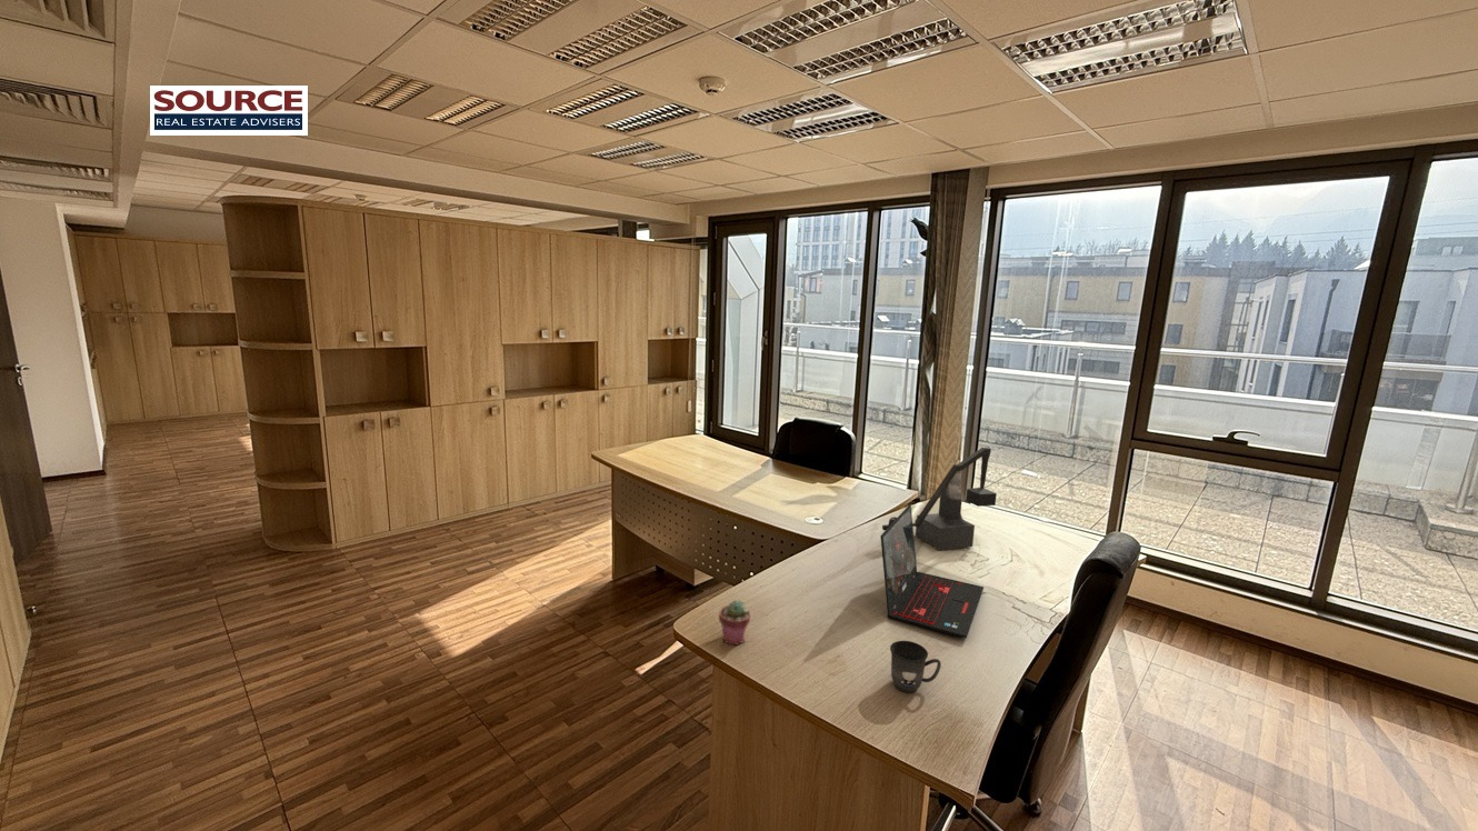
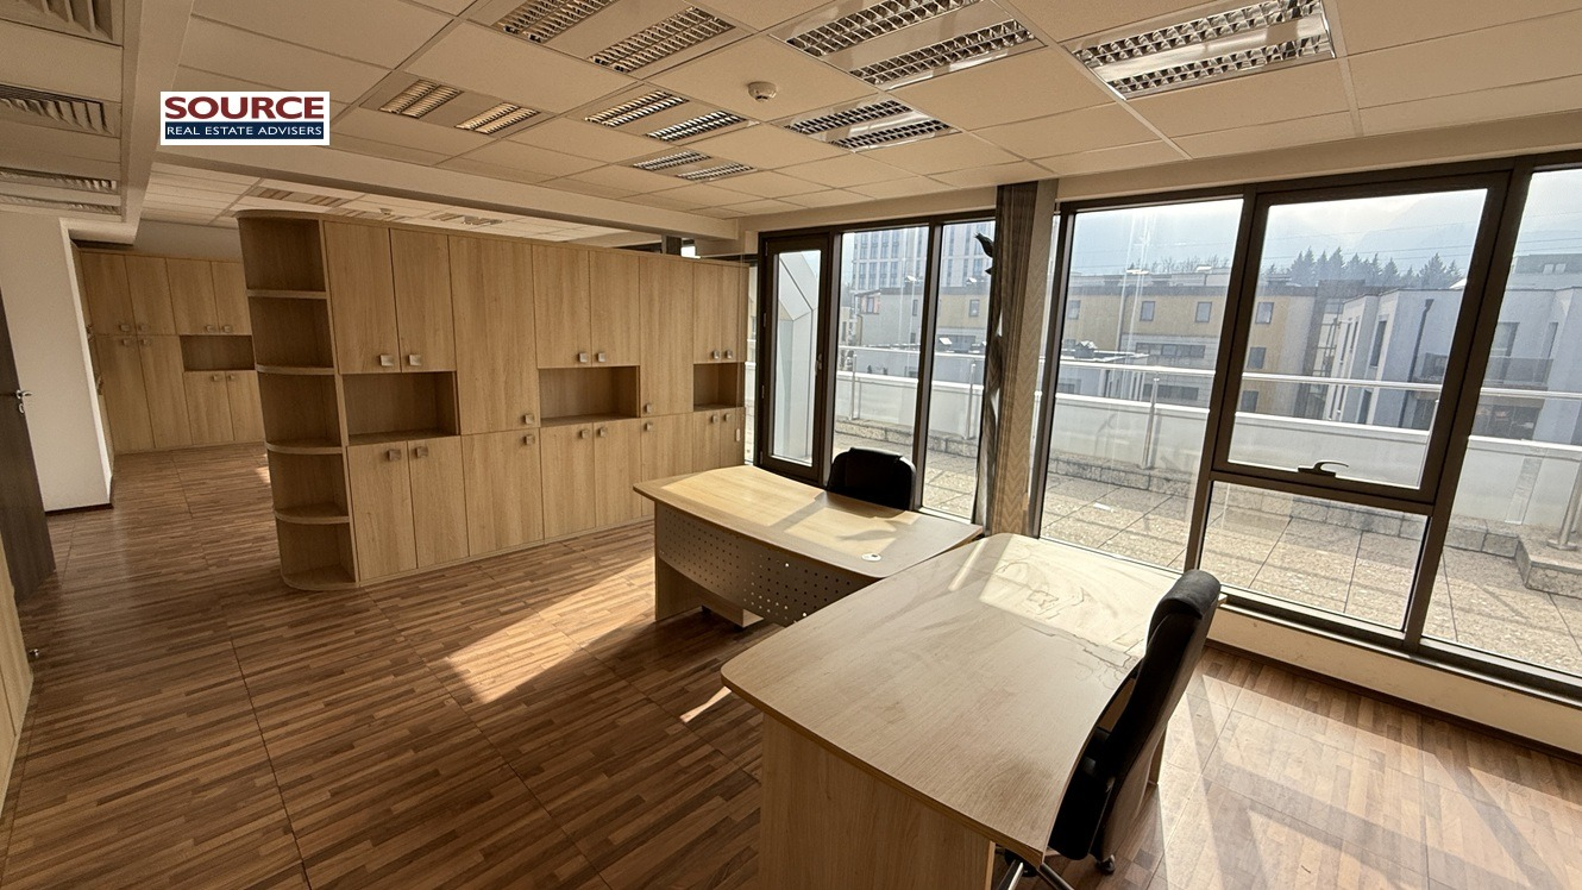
- mug (913, 669)
- potted succulent (735, 620)
- laptop (930, 574)
- desk lamp (939, 495)
